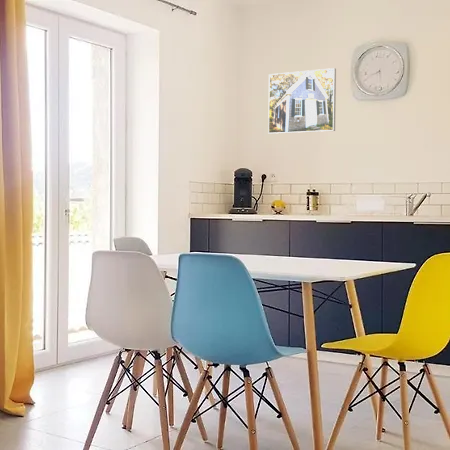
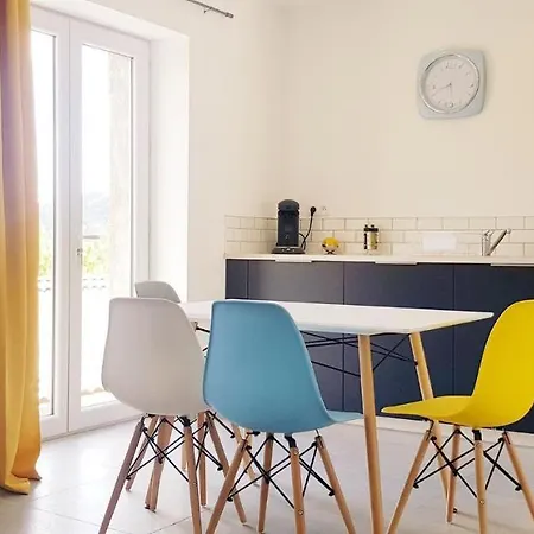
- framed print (301, 101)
